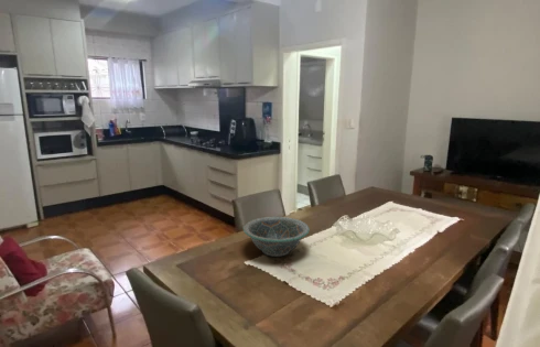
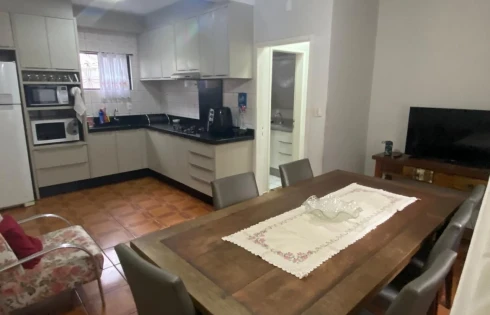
- decorative bowl (276, 238)
